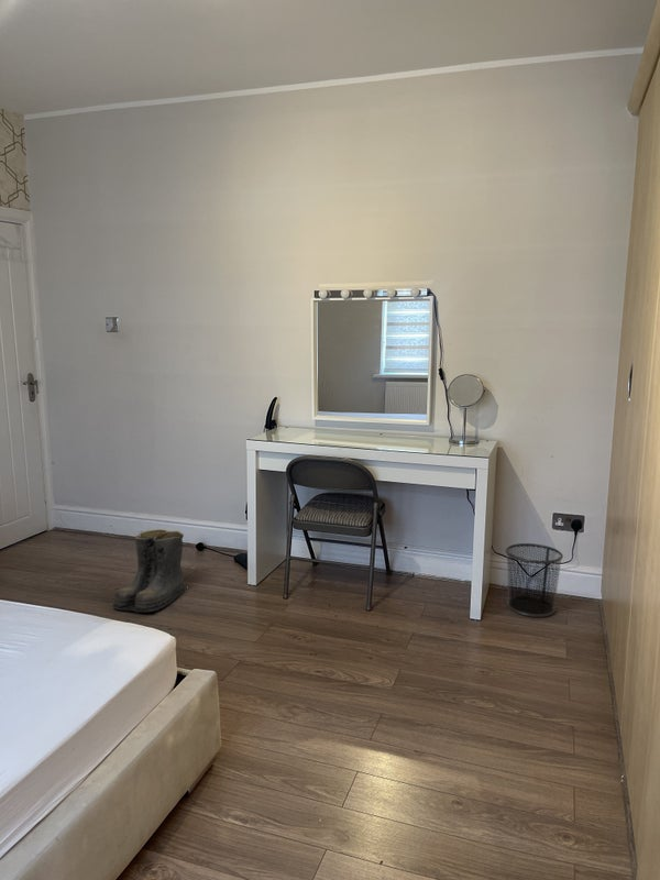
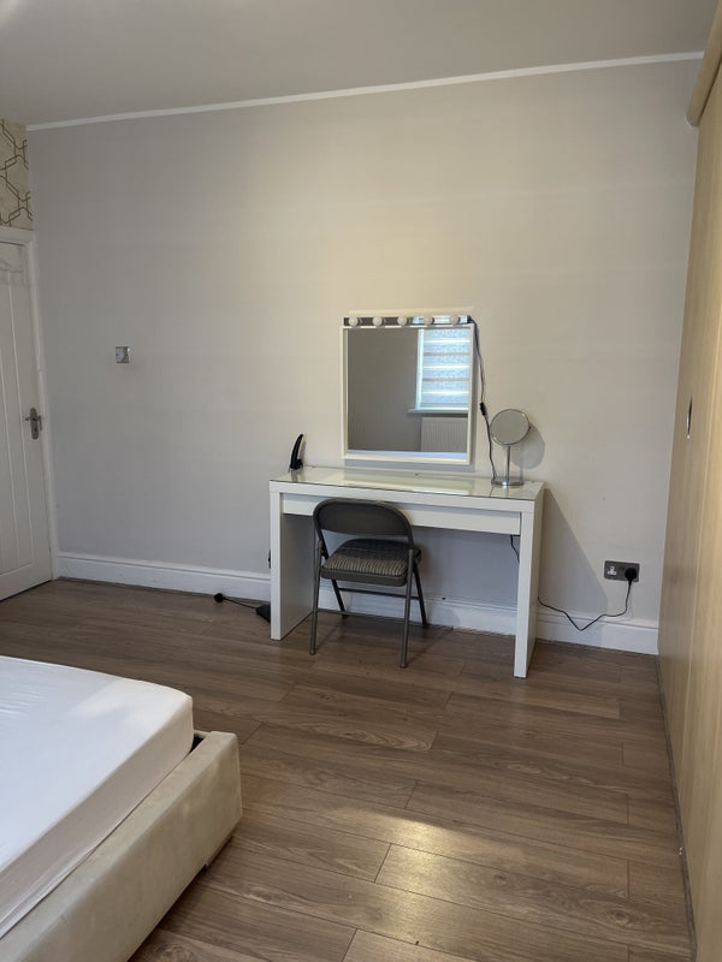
- waste bin (531, 580)
- boots (150, 568)
